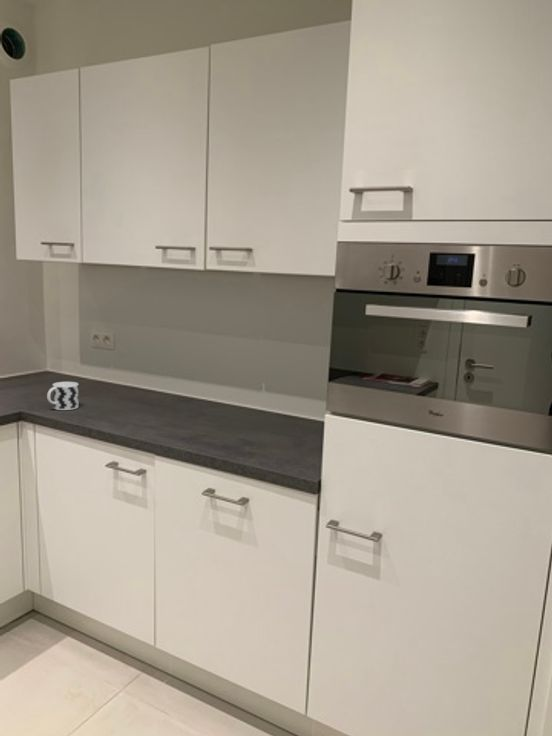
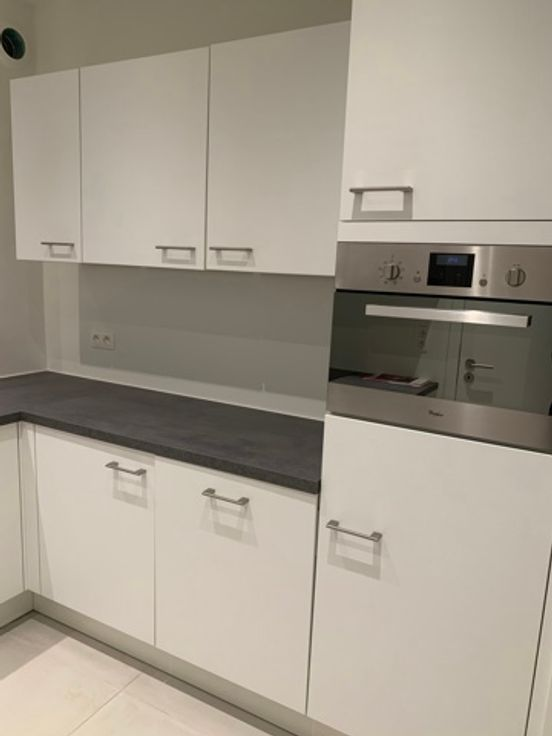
- cup (62, 396)
